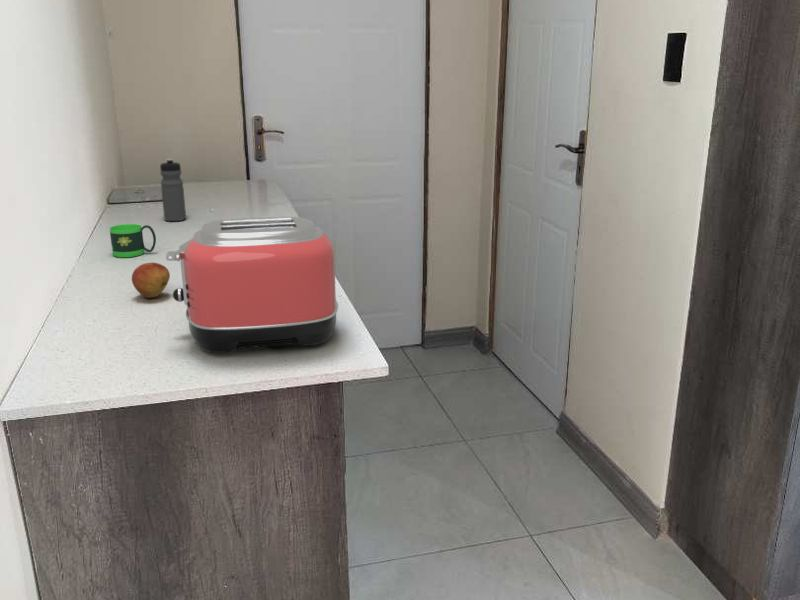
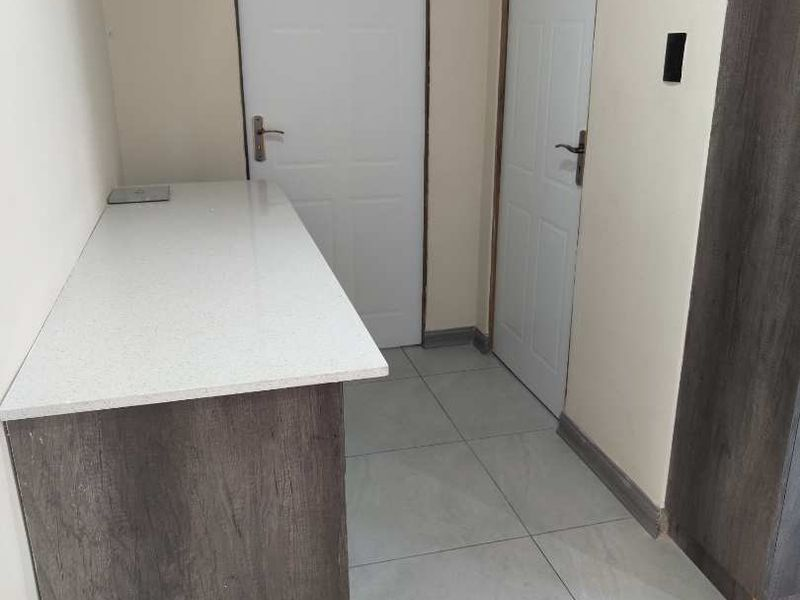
- mug (133, 239)
- toaster (255, 282)
- fruit (150, 280)
- water bottle (172, 189)
